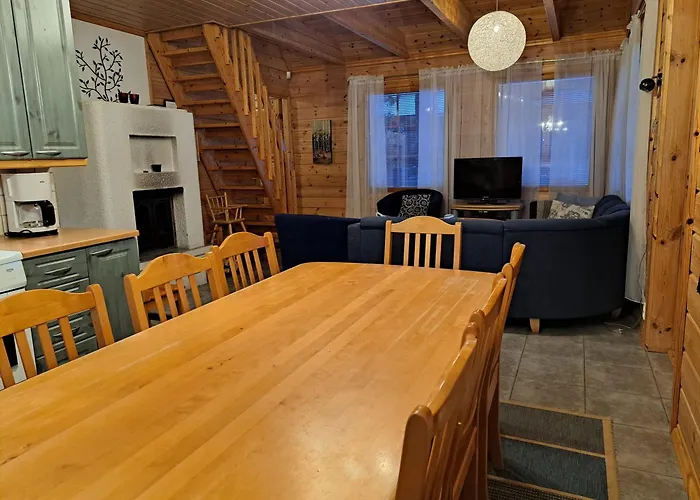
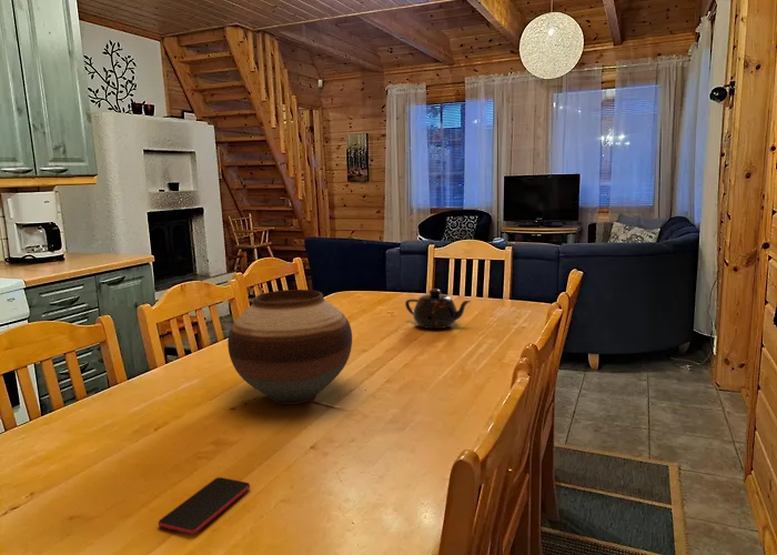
+ teapot (437, 307)
+ vase (291, 346)
+ smartphone (206, 504)
